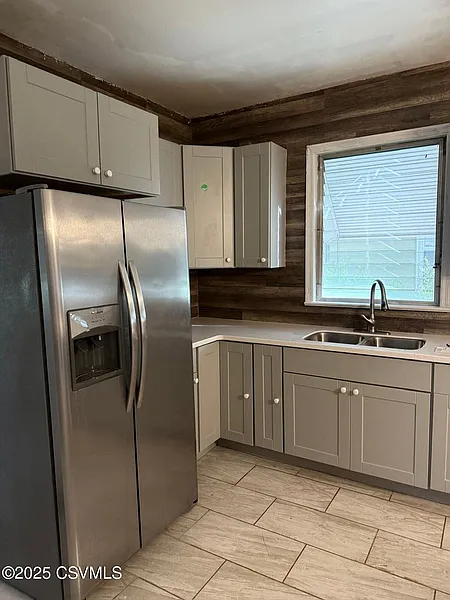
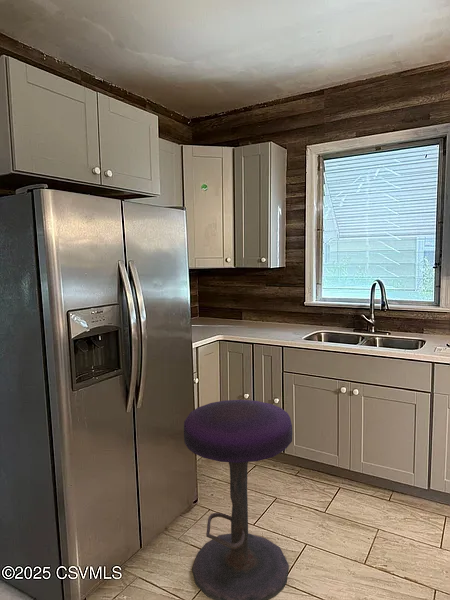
+ stool (239, 490)
